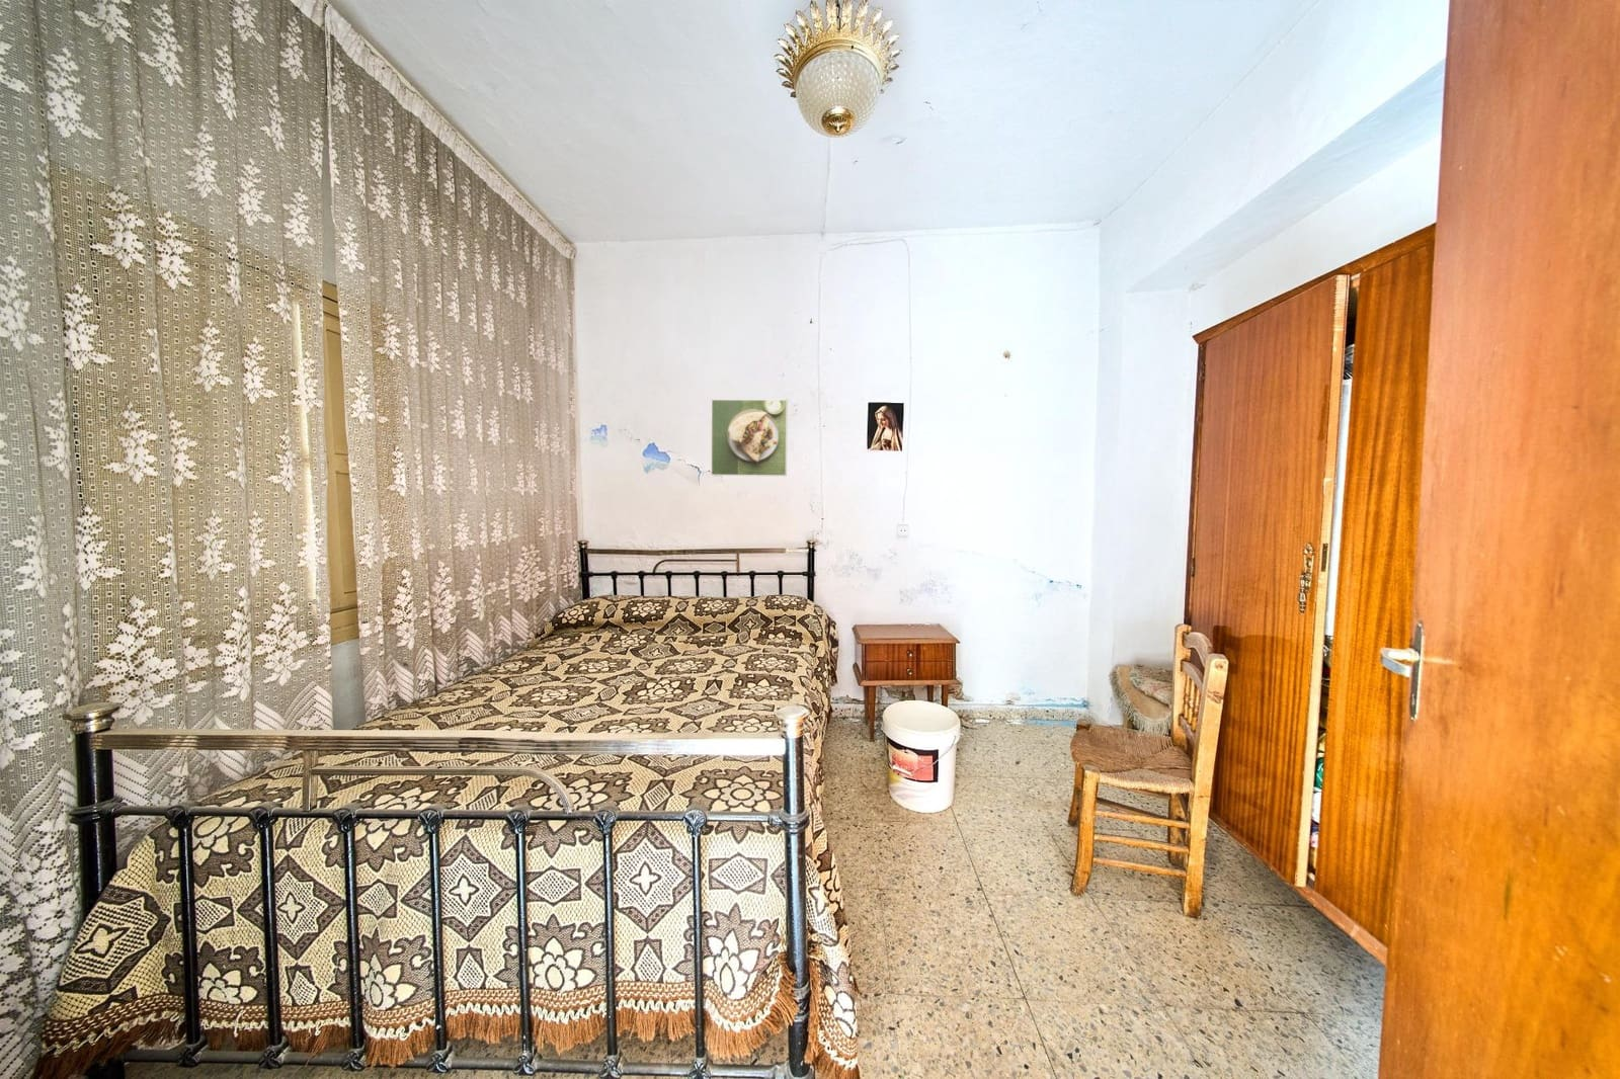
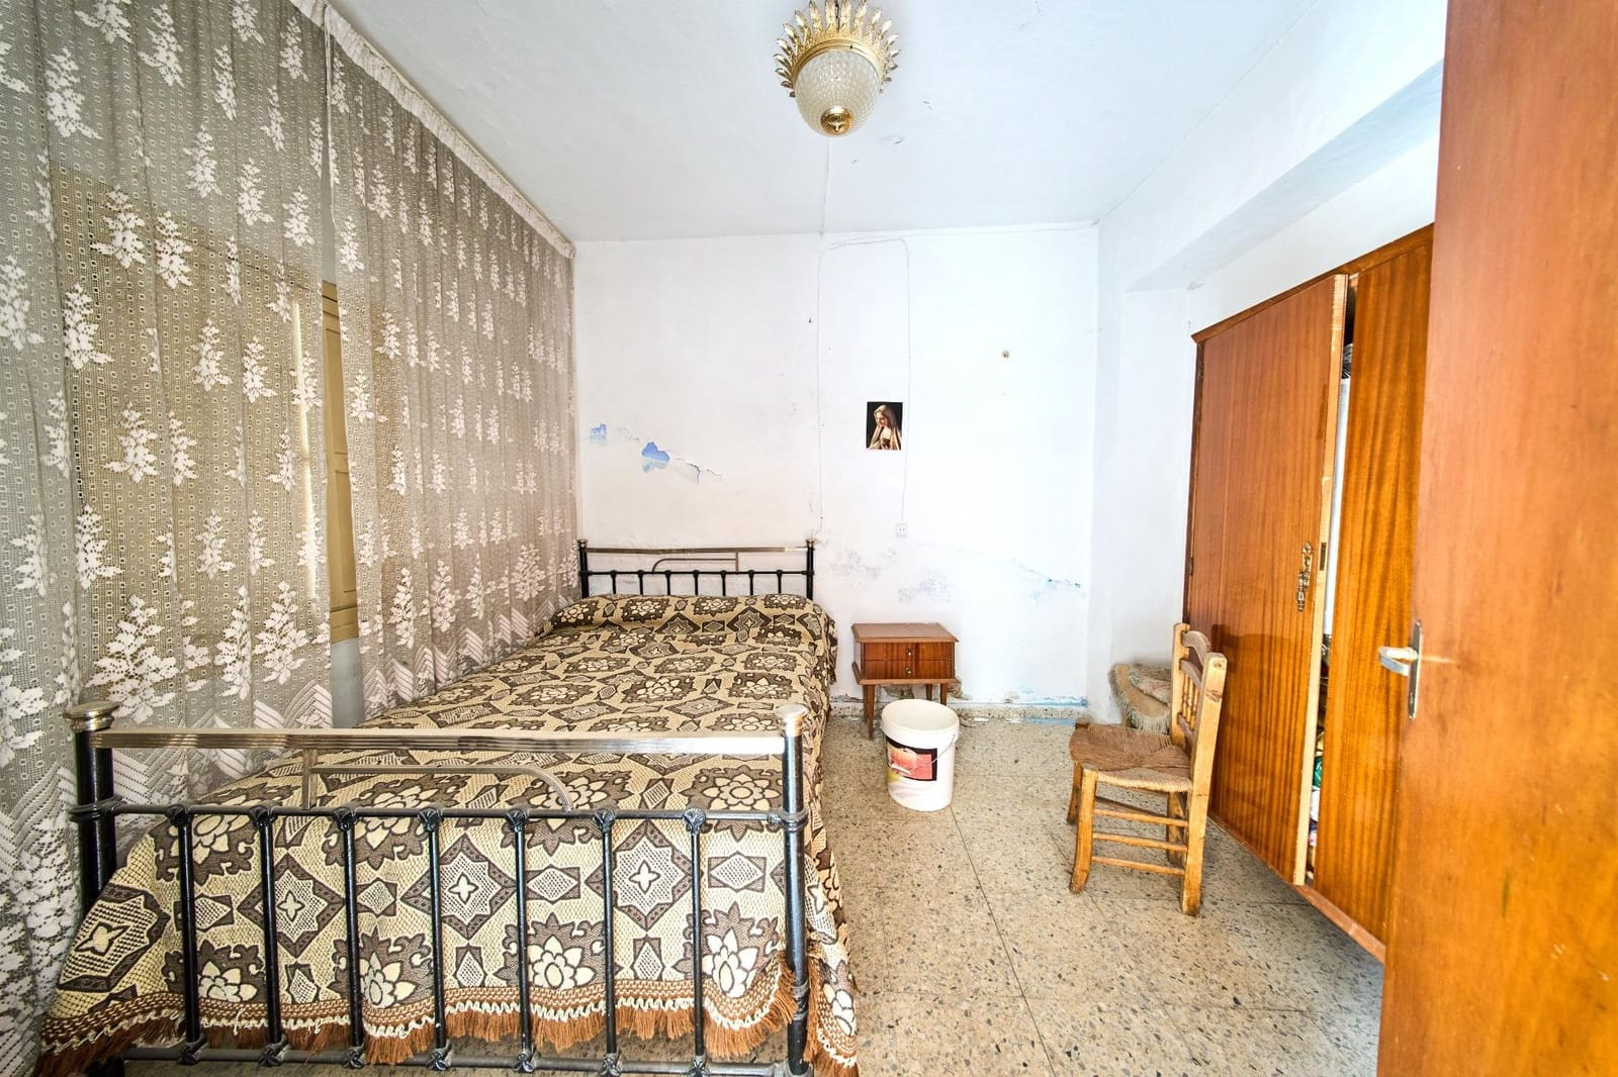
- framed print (748, 437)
